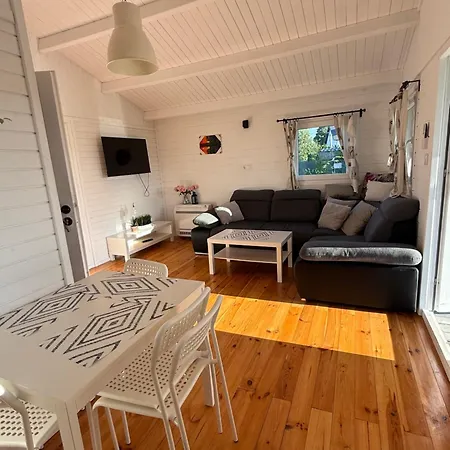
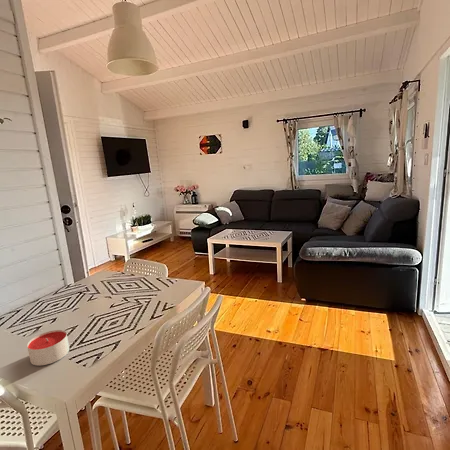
+ candle (48, 346)
